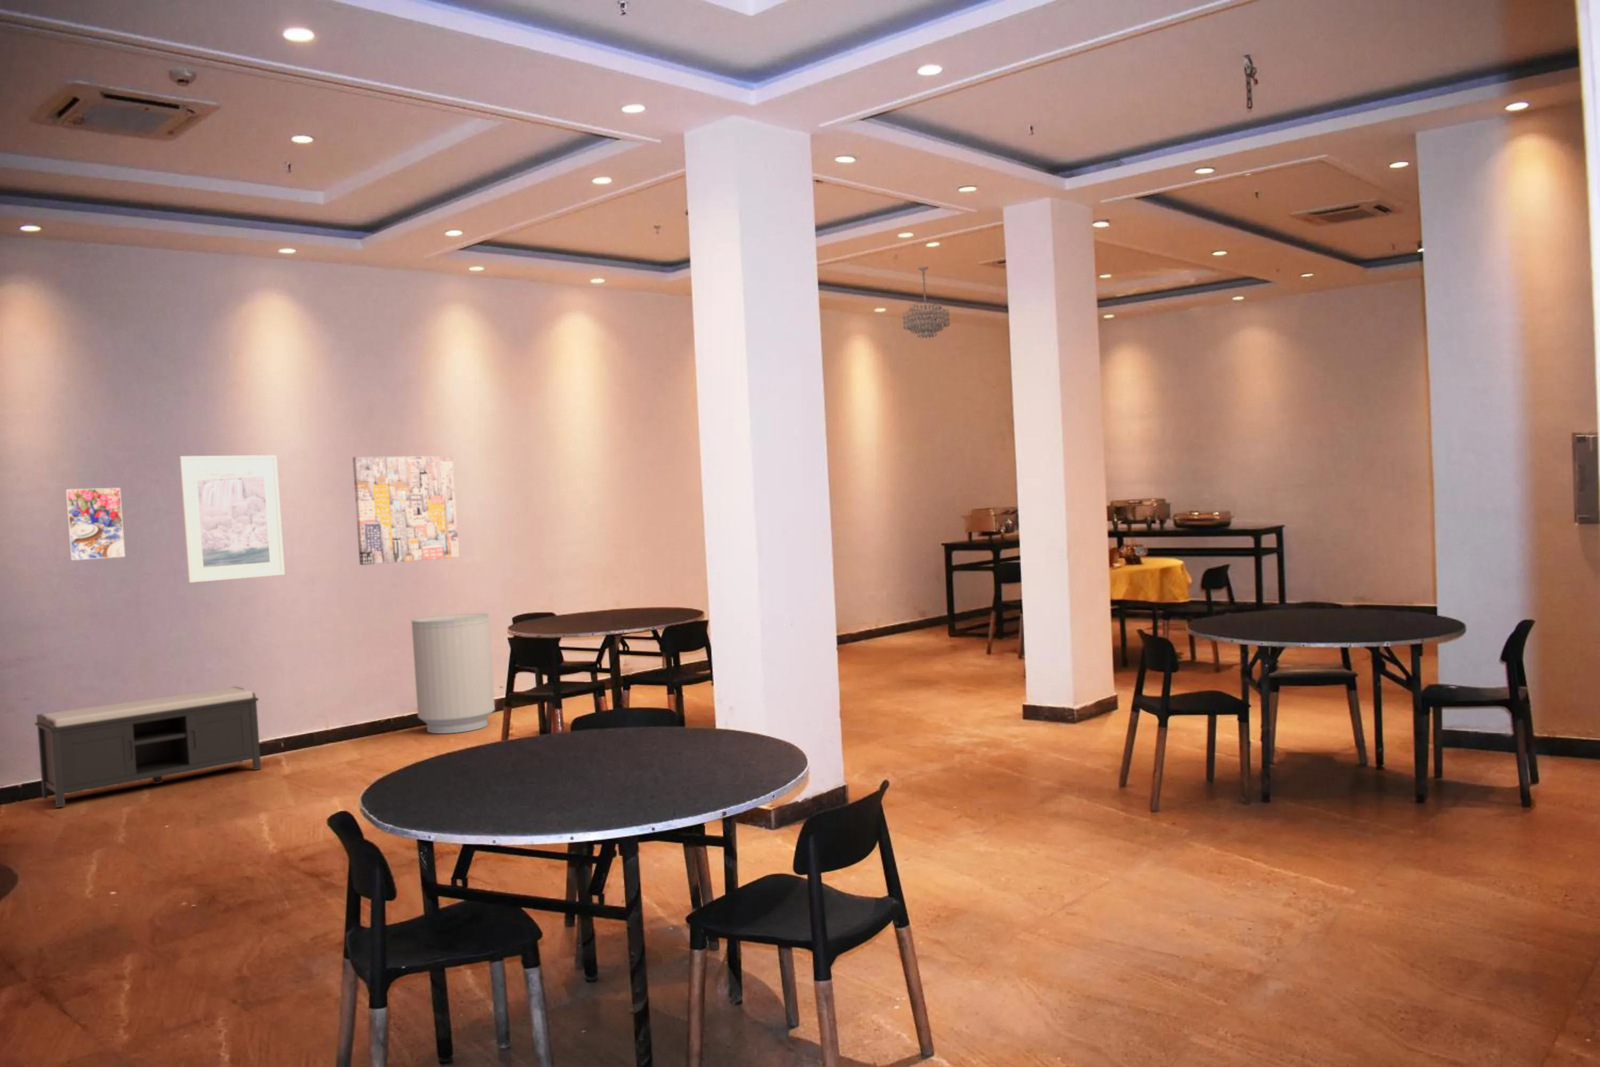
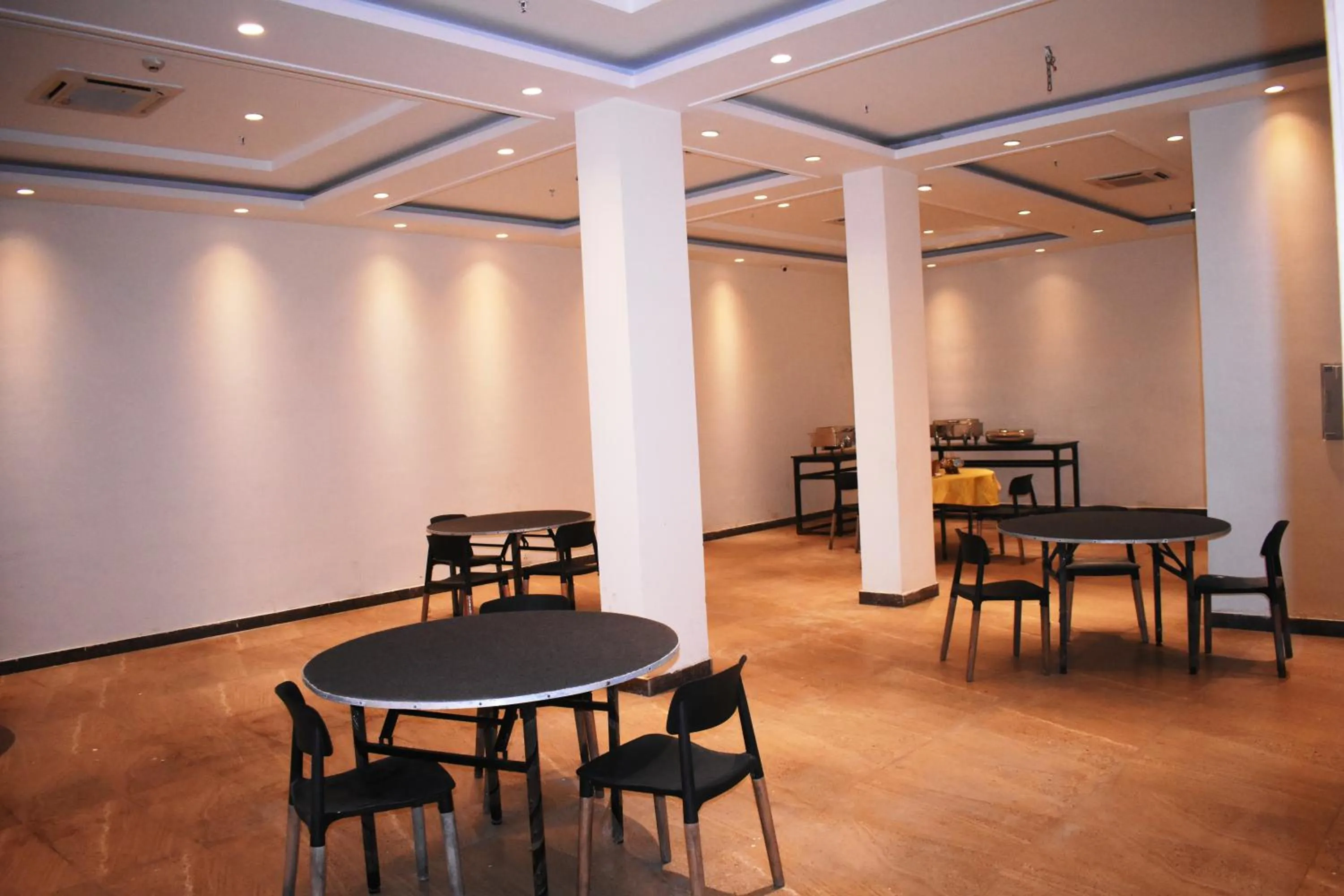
- bench (152, 742)
- trash can (454, 672)
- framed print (233, 517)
- chandelier (925, 302)
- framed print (95, 523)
- wall art (407, 508)
